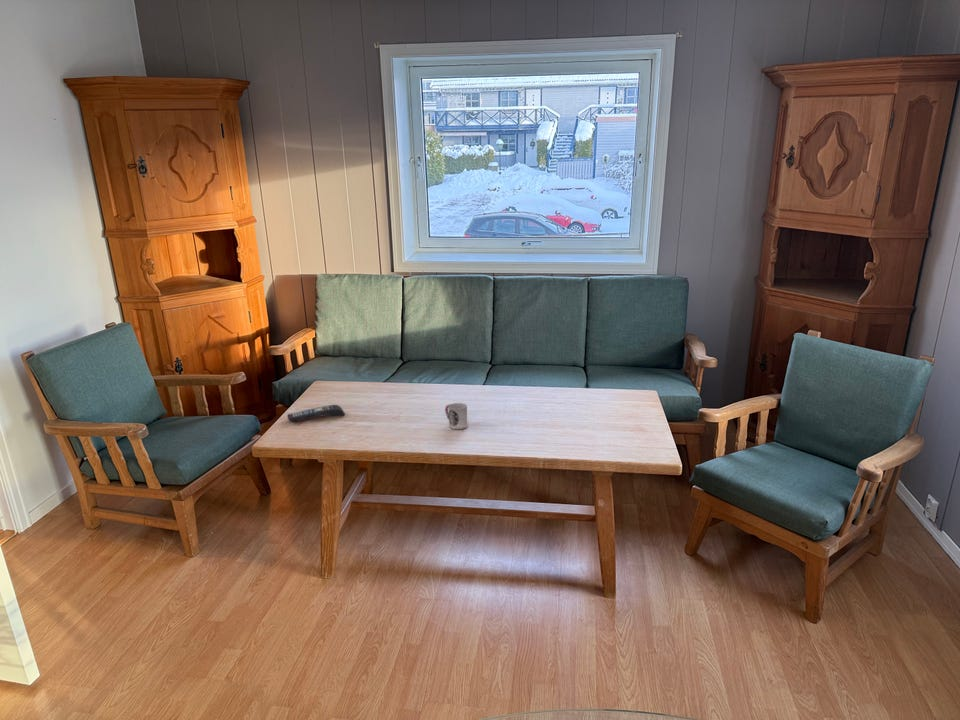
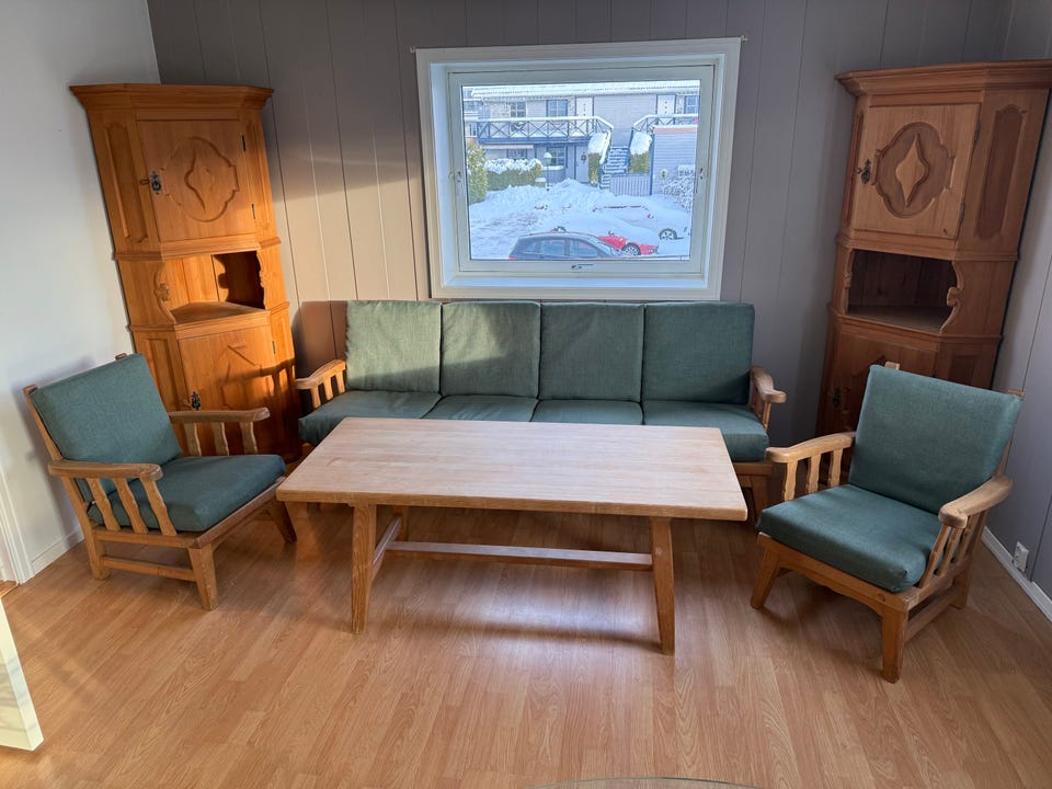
- remote control (316, 413)
- cup (455, 415)
